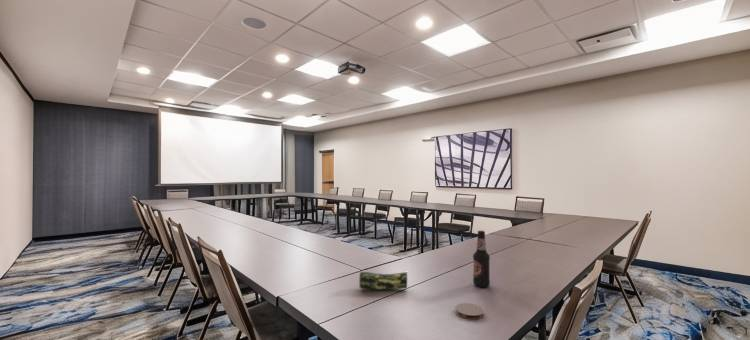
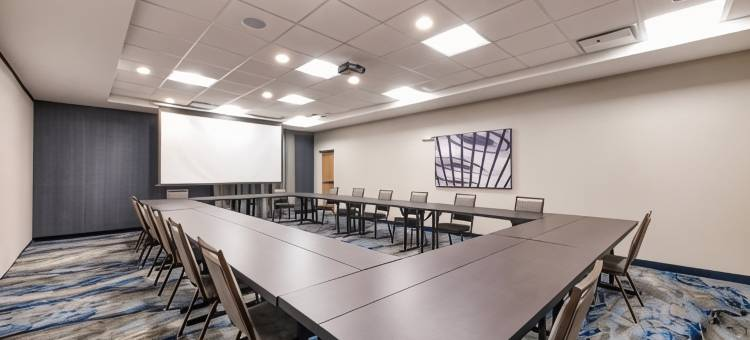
- pencil case (384, 280)
- bottle (481, 258)
- coaster (469, 310)
